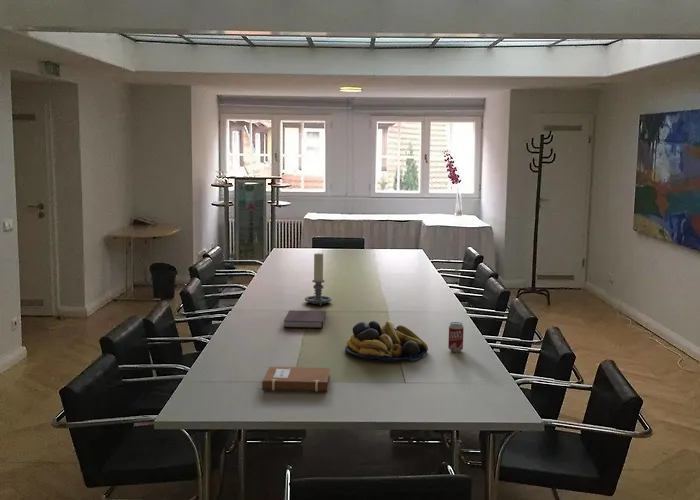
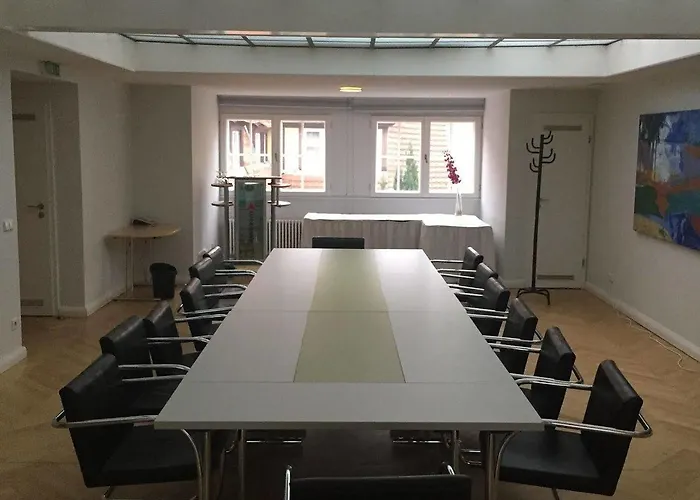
- candle holder (318, 278)
- fruit bowl (385, 336)
- notebook (305, 318)
- notebook (295, 378)
- beverage can (455, 336)
